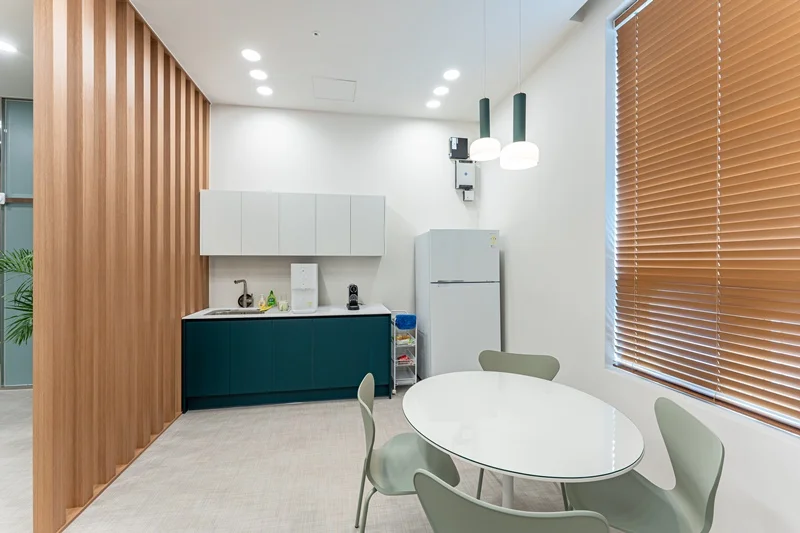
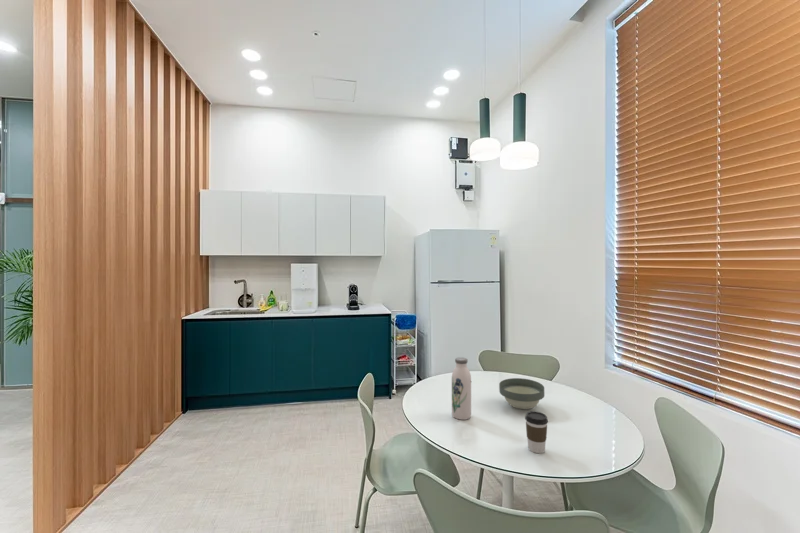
+ bowl (521, 395)
+ coffee cup (536, 432)
+ water bottle (461, 387)
